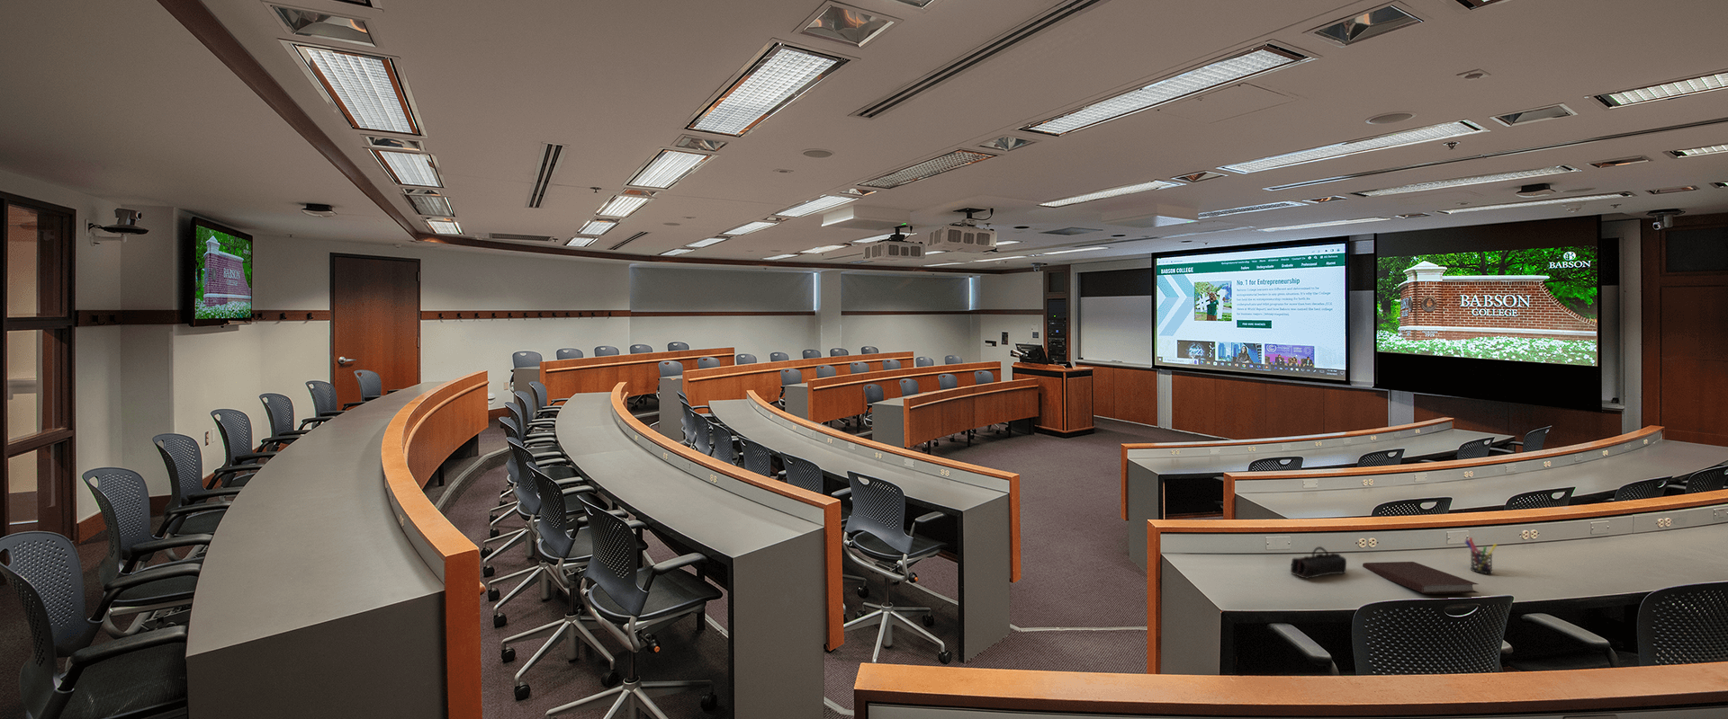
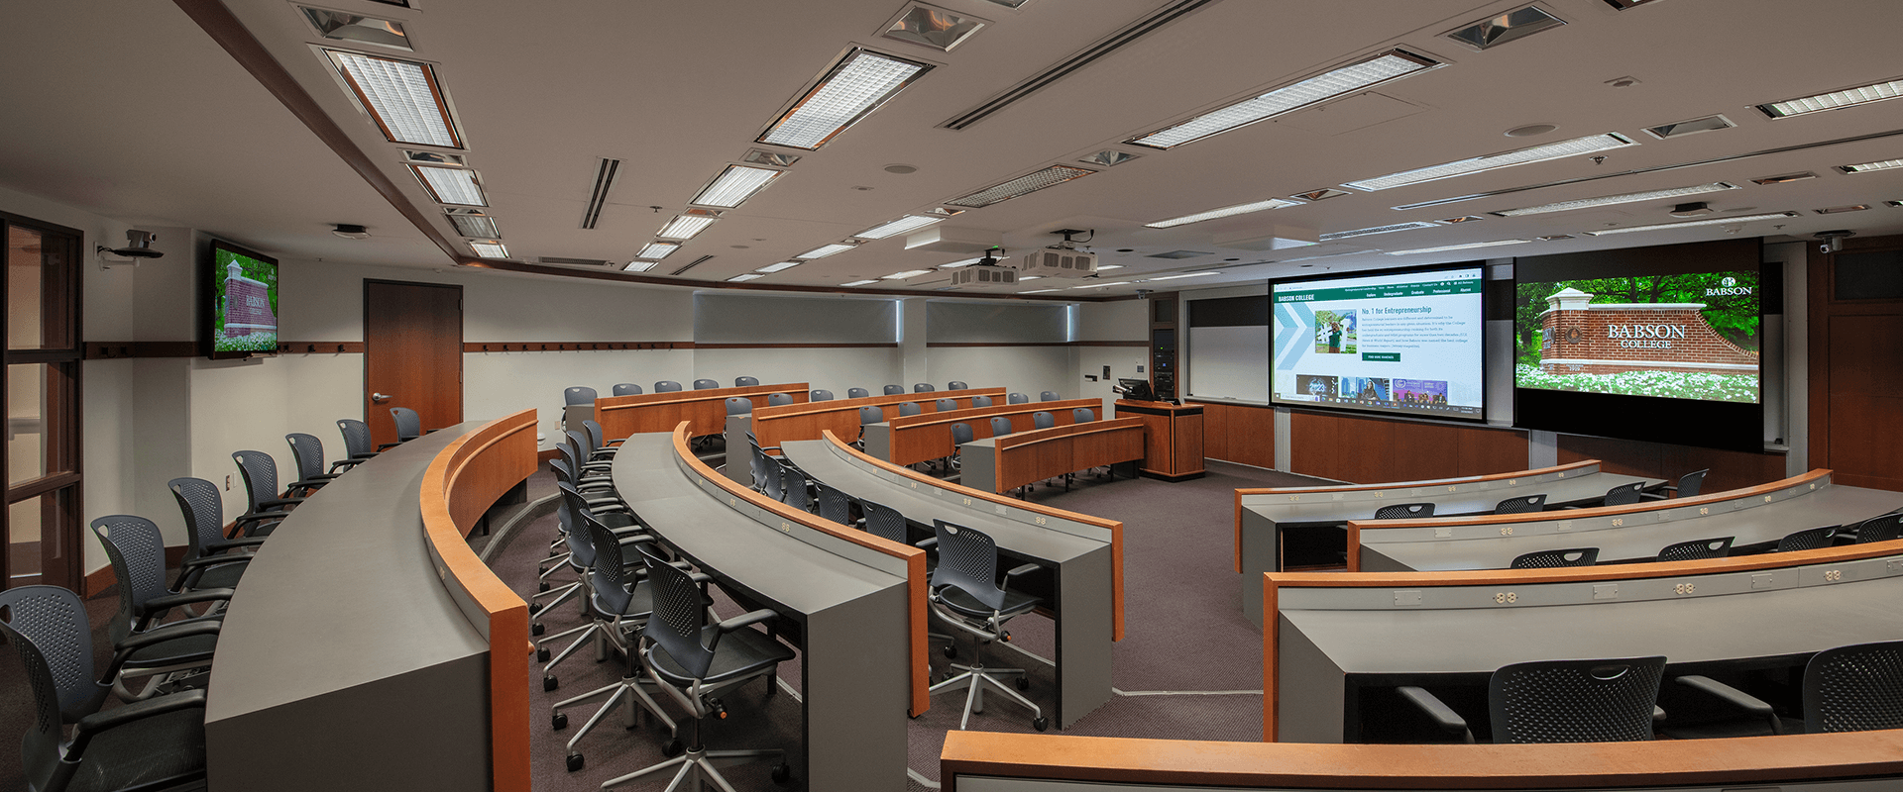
- notebook (1417, 576)
- pen holder (1480, 555)
- pencil case (1318, 560)
